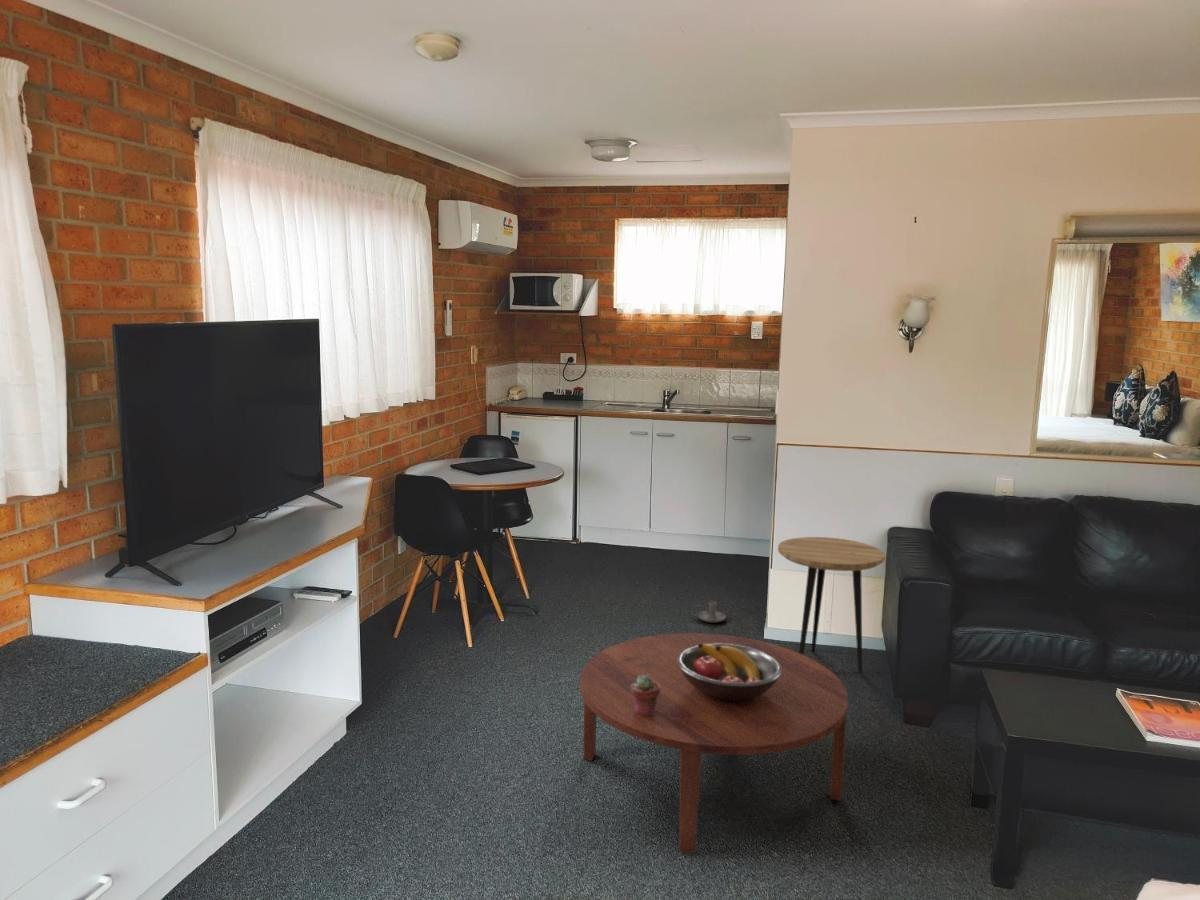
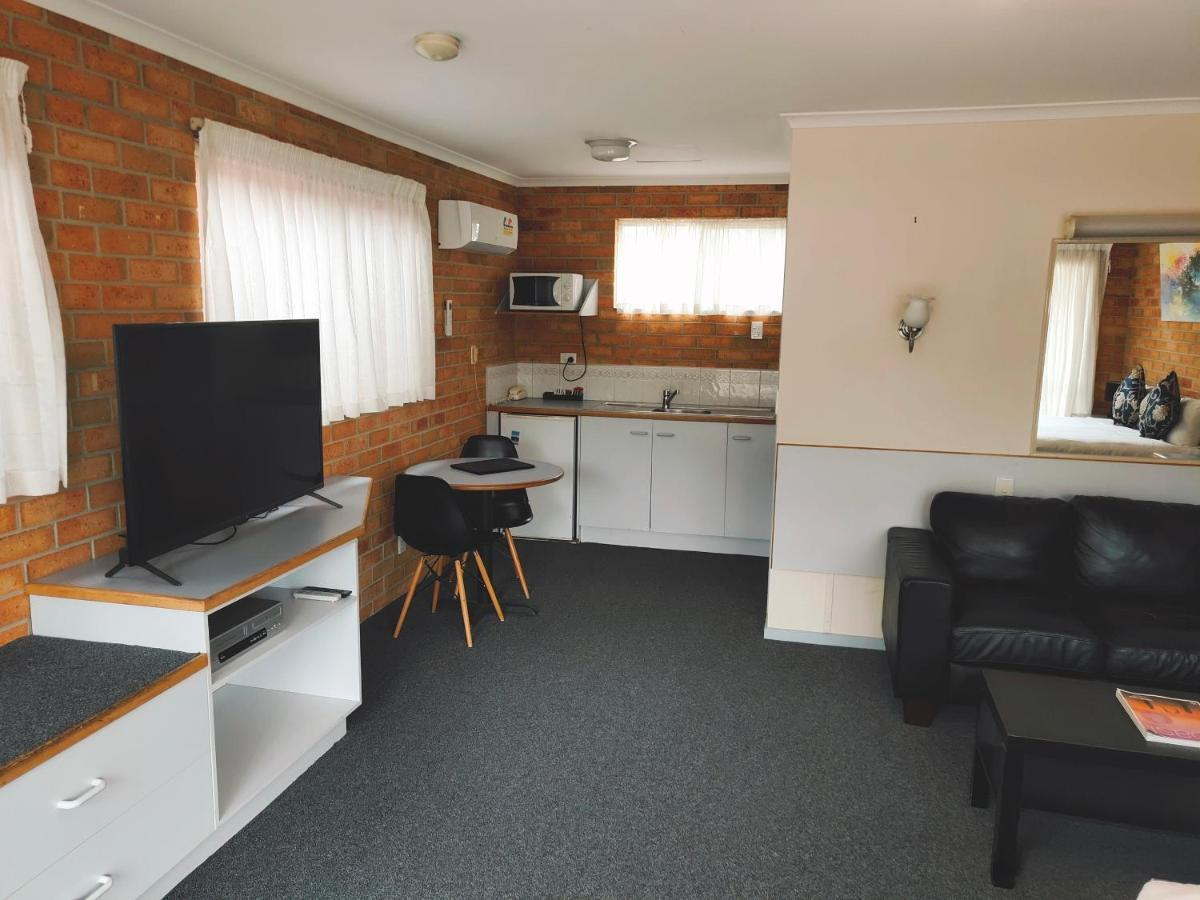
- potted succulent (645, 693)
- side table (820, 607)
- coffee table (709, 729)
- fruit bowl (728, 672)
- candle holder (708, 611)
